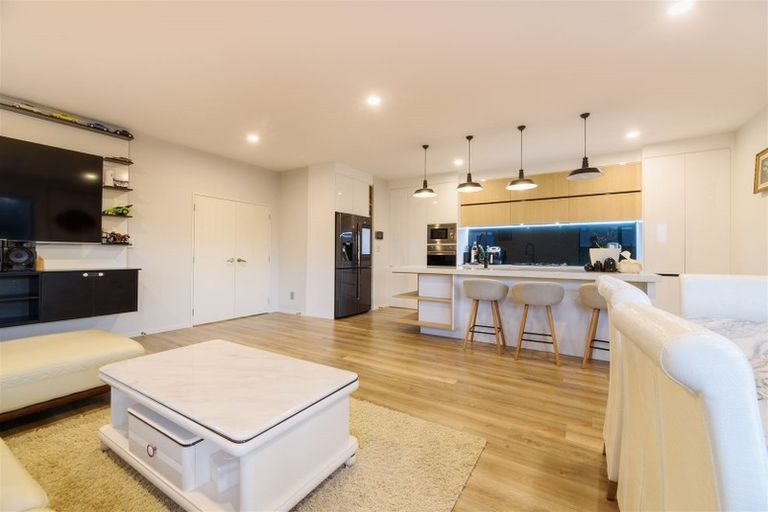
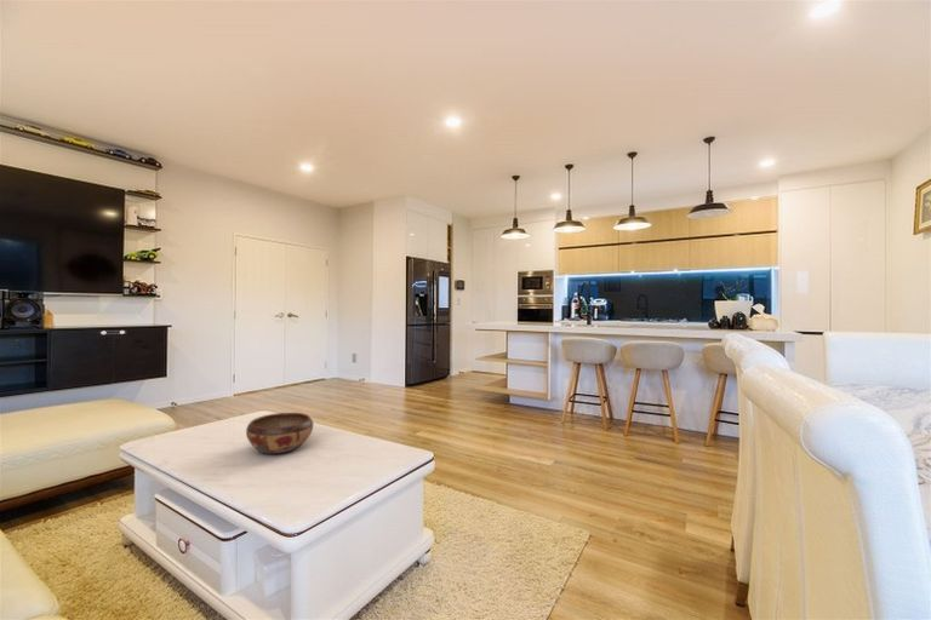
+ decorative bowl (280, 434)
